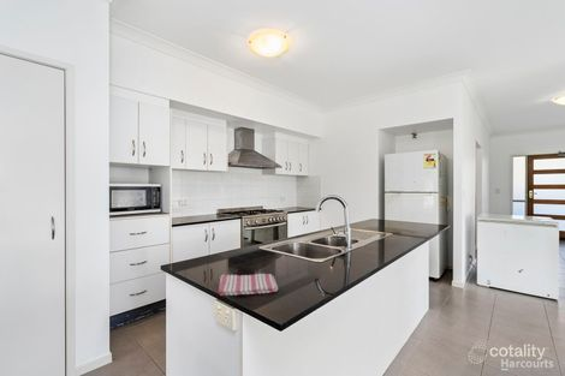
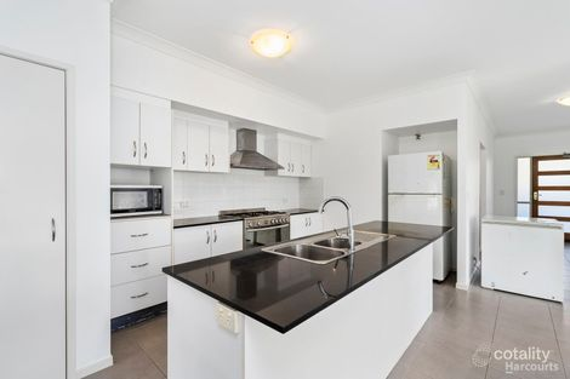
- dish towel (248, 282)
